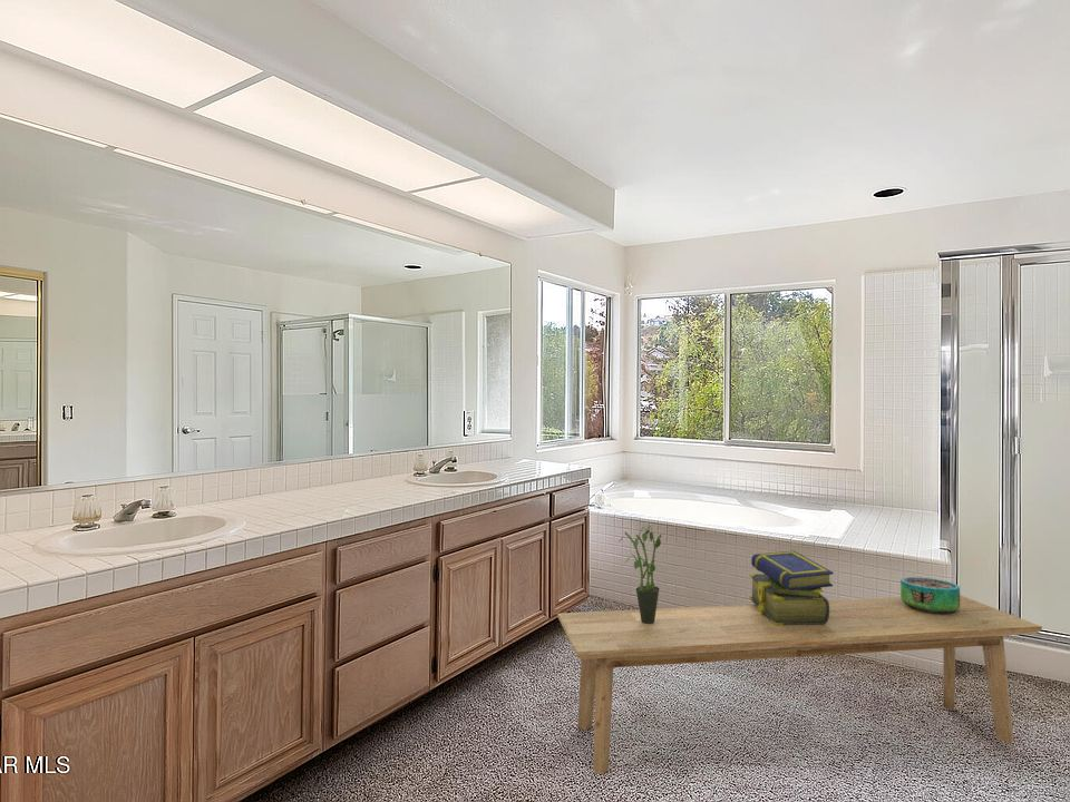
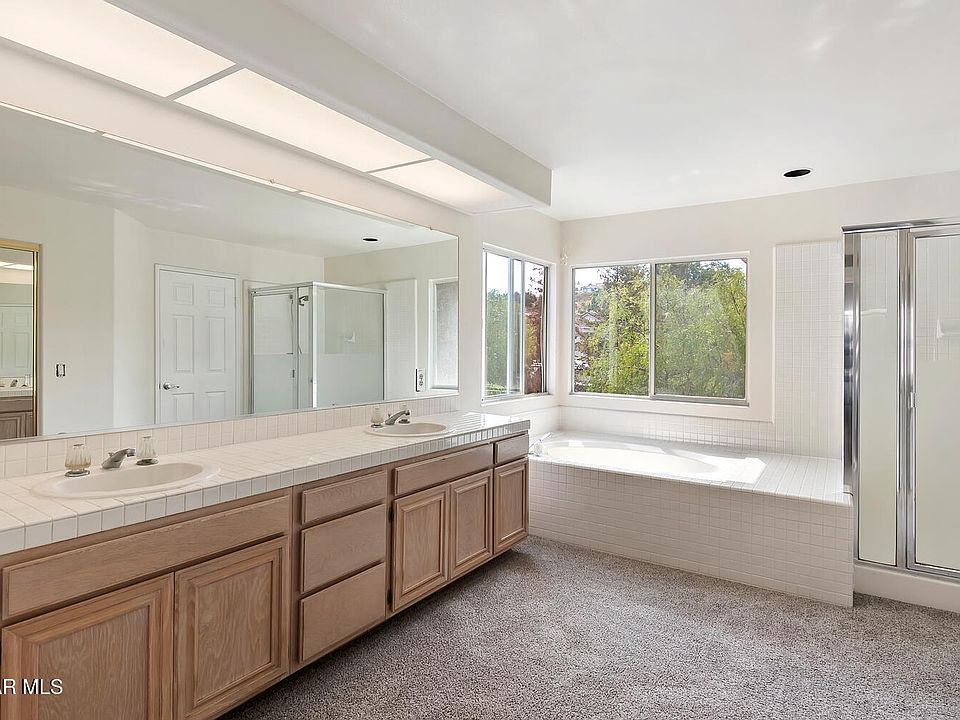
- potted plant (642, 573)
- bench (791, 656)
- decorative bowl (930, 594)
- stack of books (790, 585)
